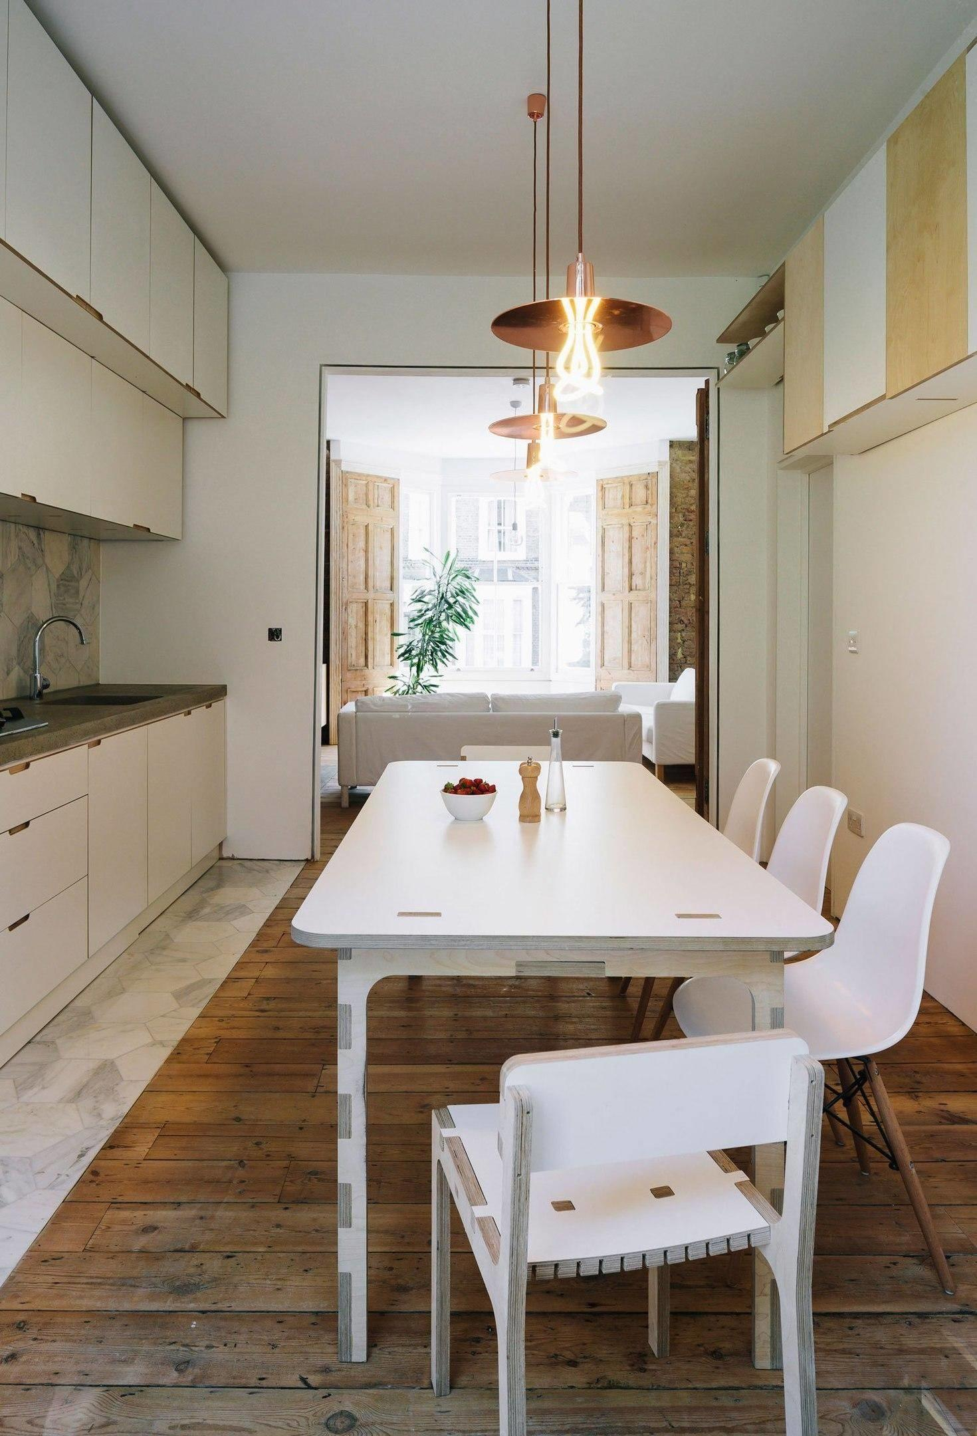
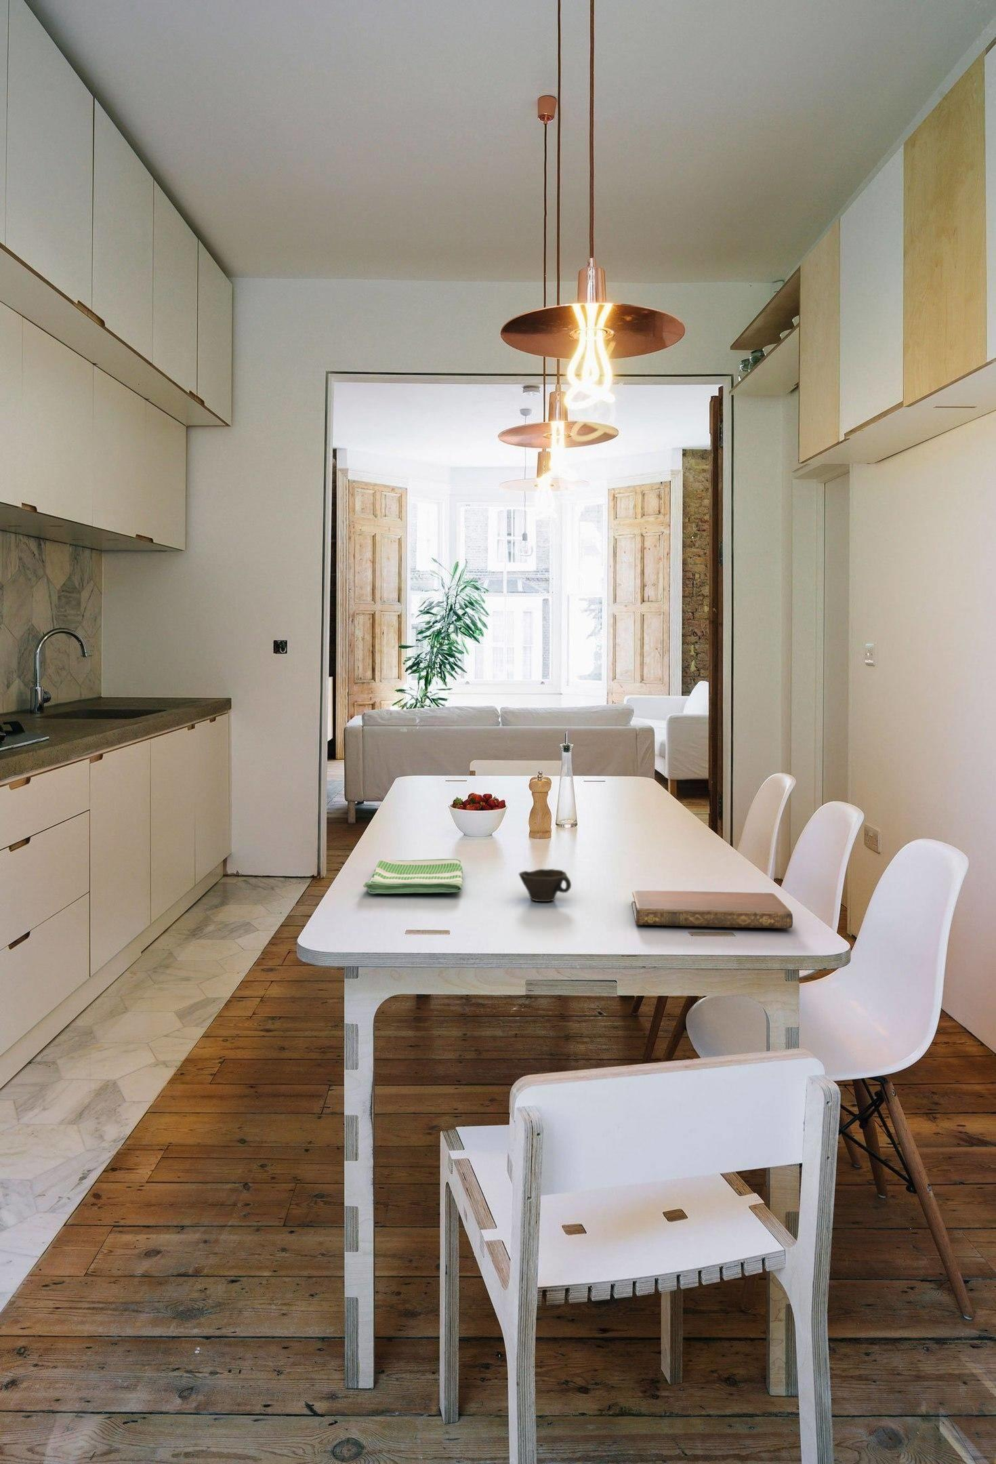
+ cup (545, 886)
+ notebook (707, 908)
+ dish towel (416, 875)
